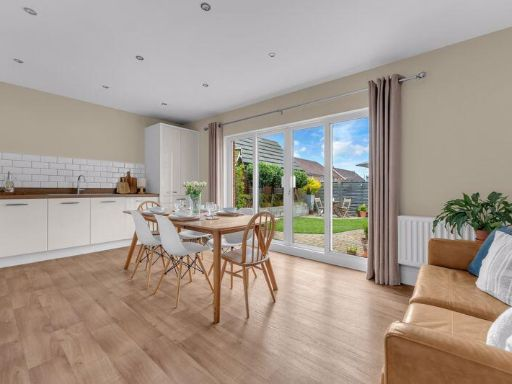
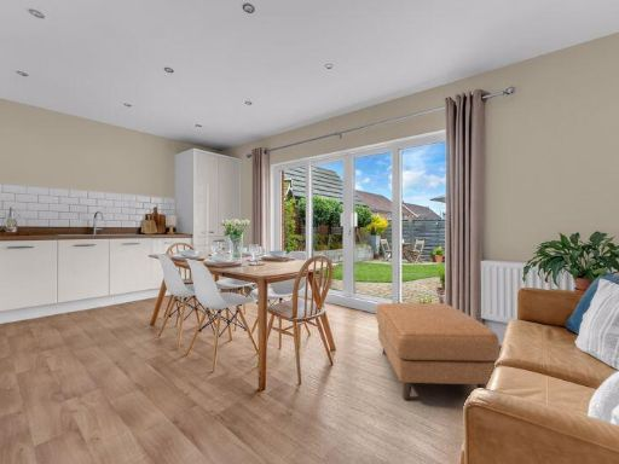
+ ottoman (427, 341)
